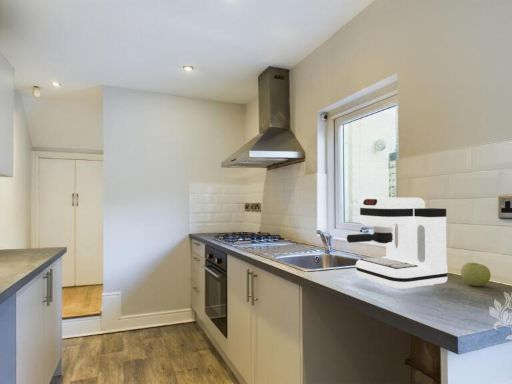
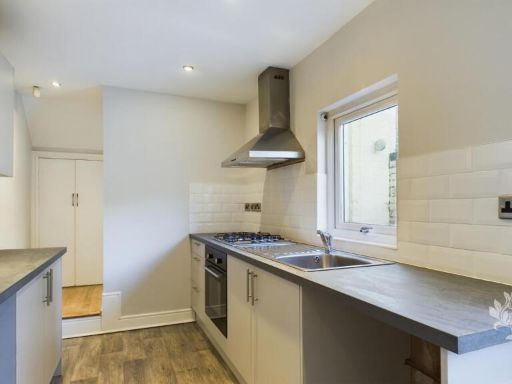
- coffee maker (396, 239)
- apple (475, 274)
